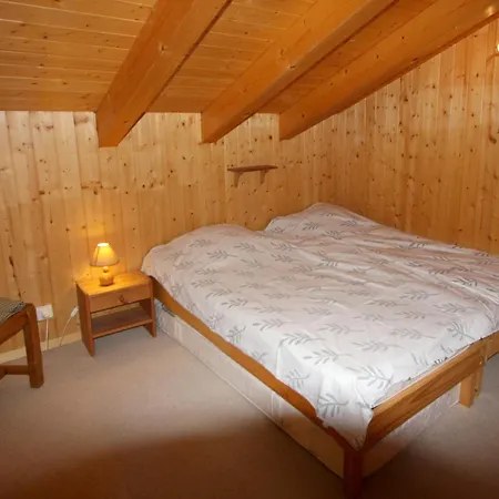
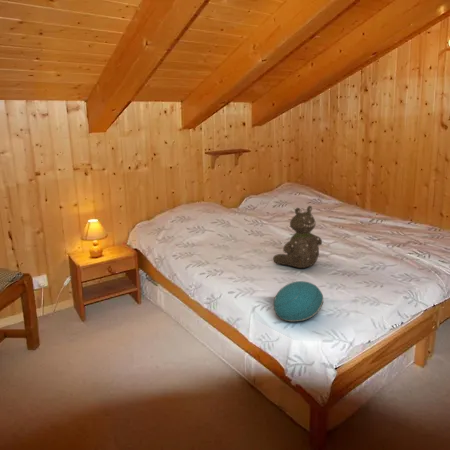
+ cushion (298, 299)
+ teddy bear (296, 235)
